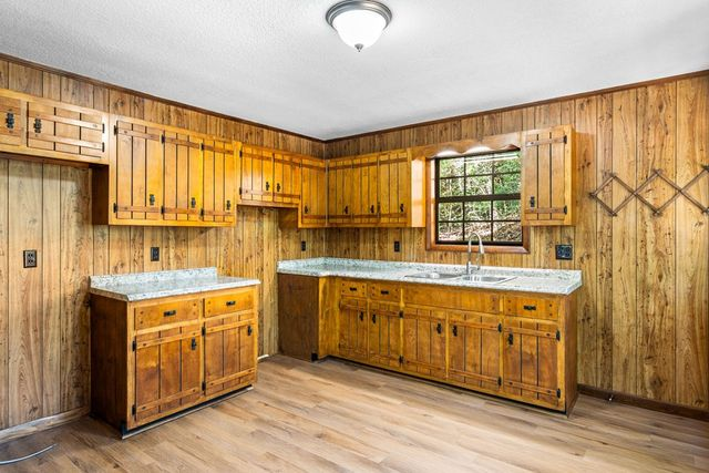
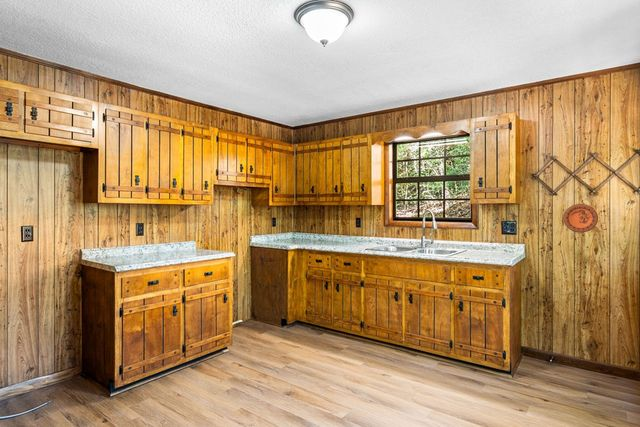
+ decorative plate (580, 218)
